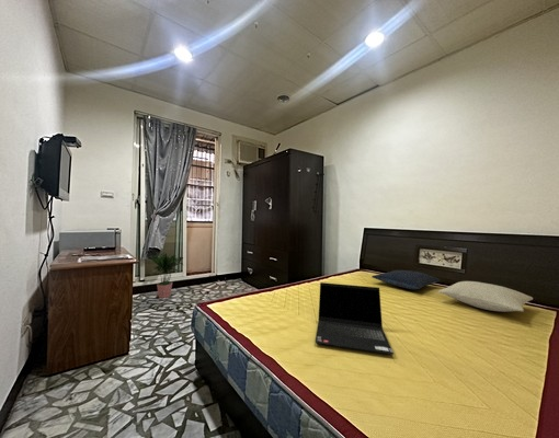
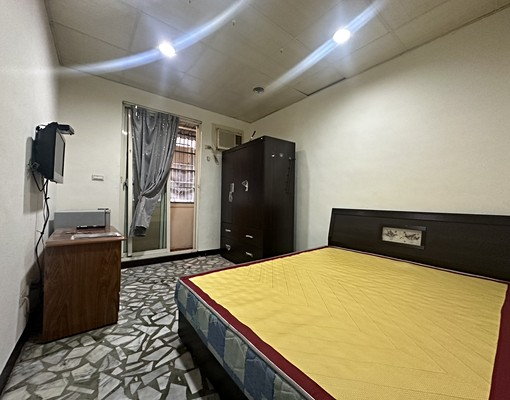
- laptop computer (350, 313)
- potted plant (167, 273)
- pillow (404, 278)
- pillow (483, 295)
